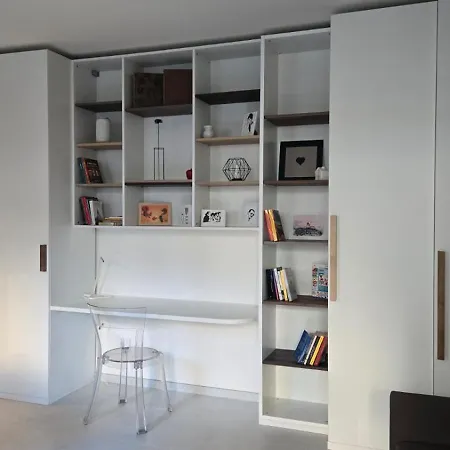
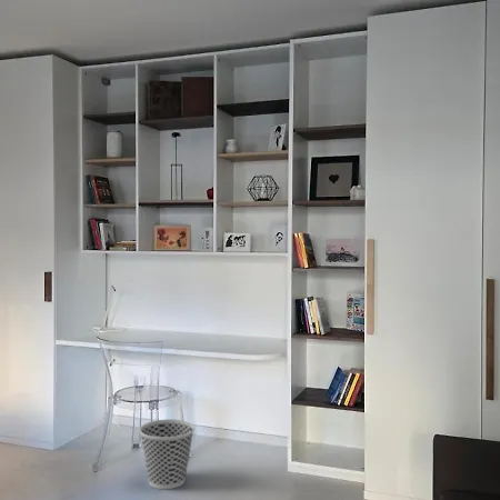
+ wastebasket (167, 454)
